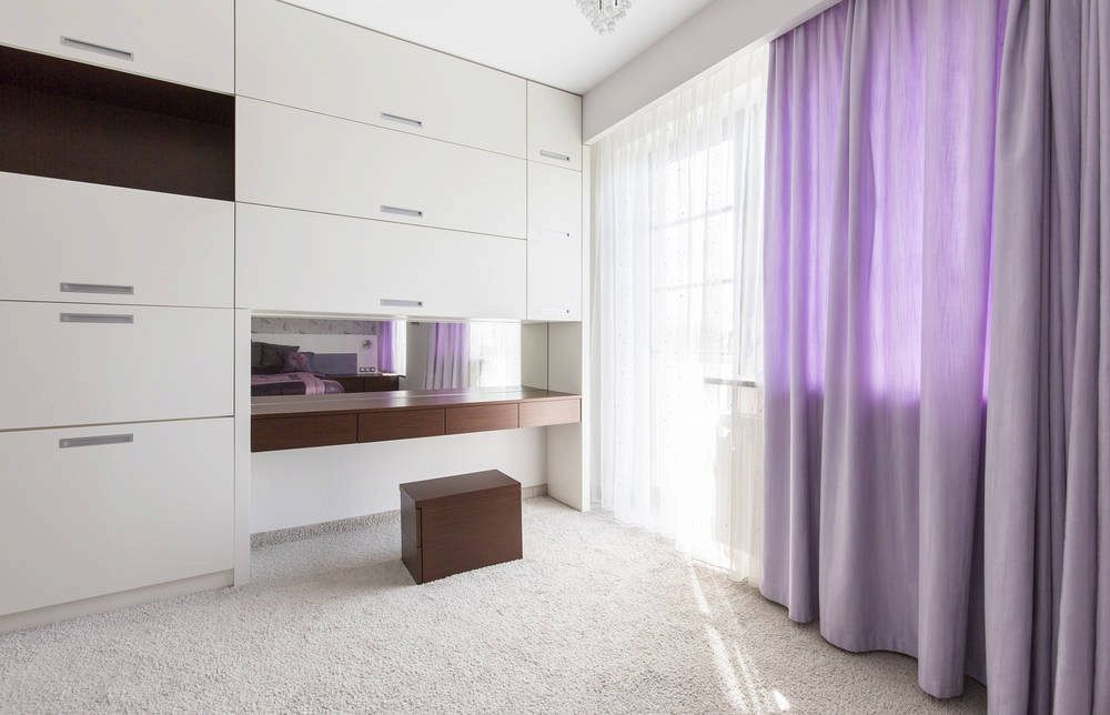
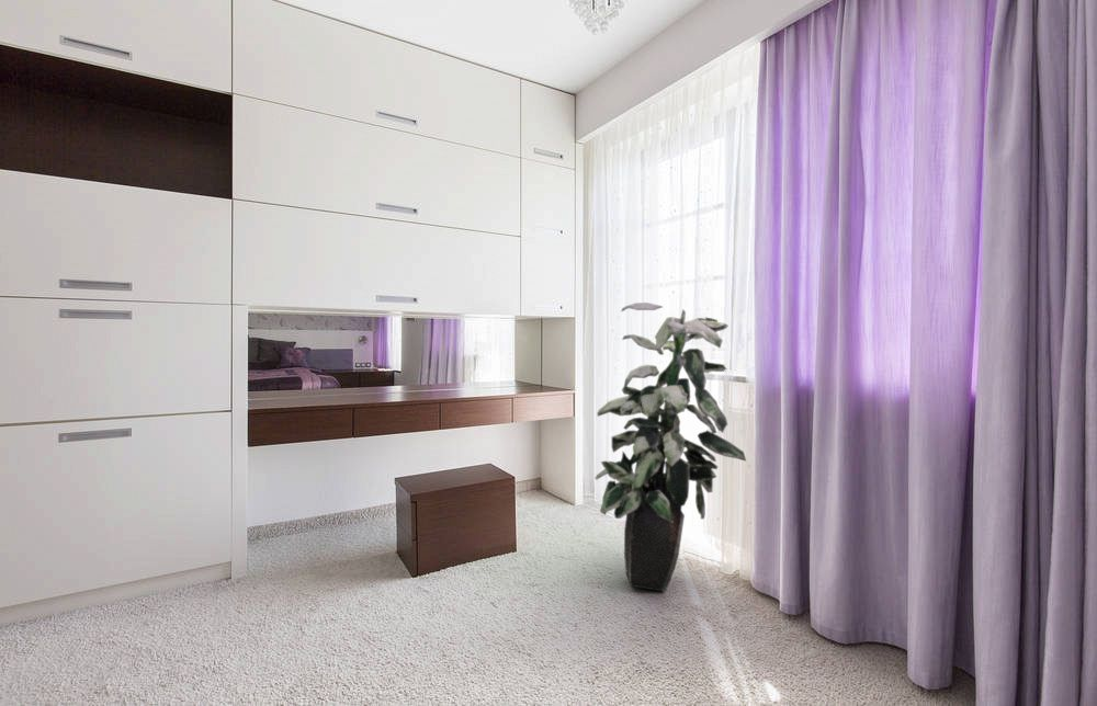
+ indoor plant (658, 441)
